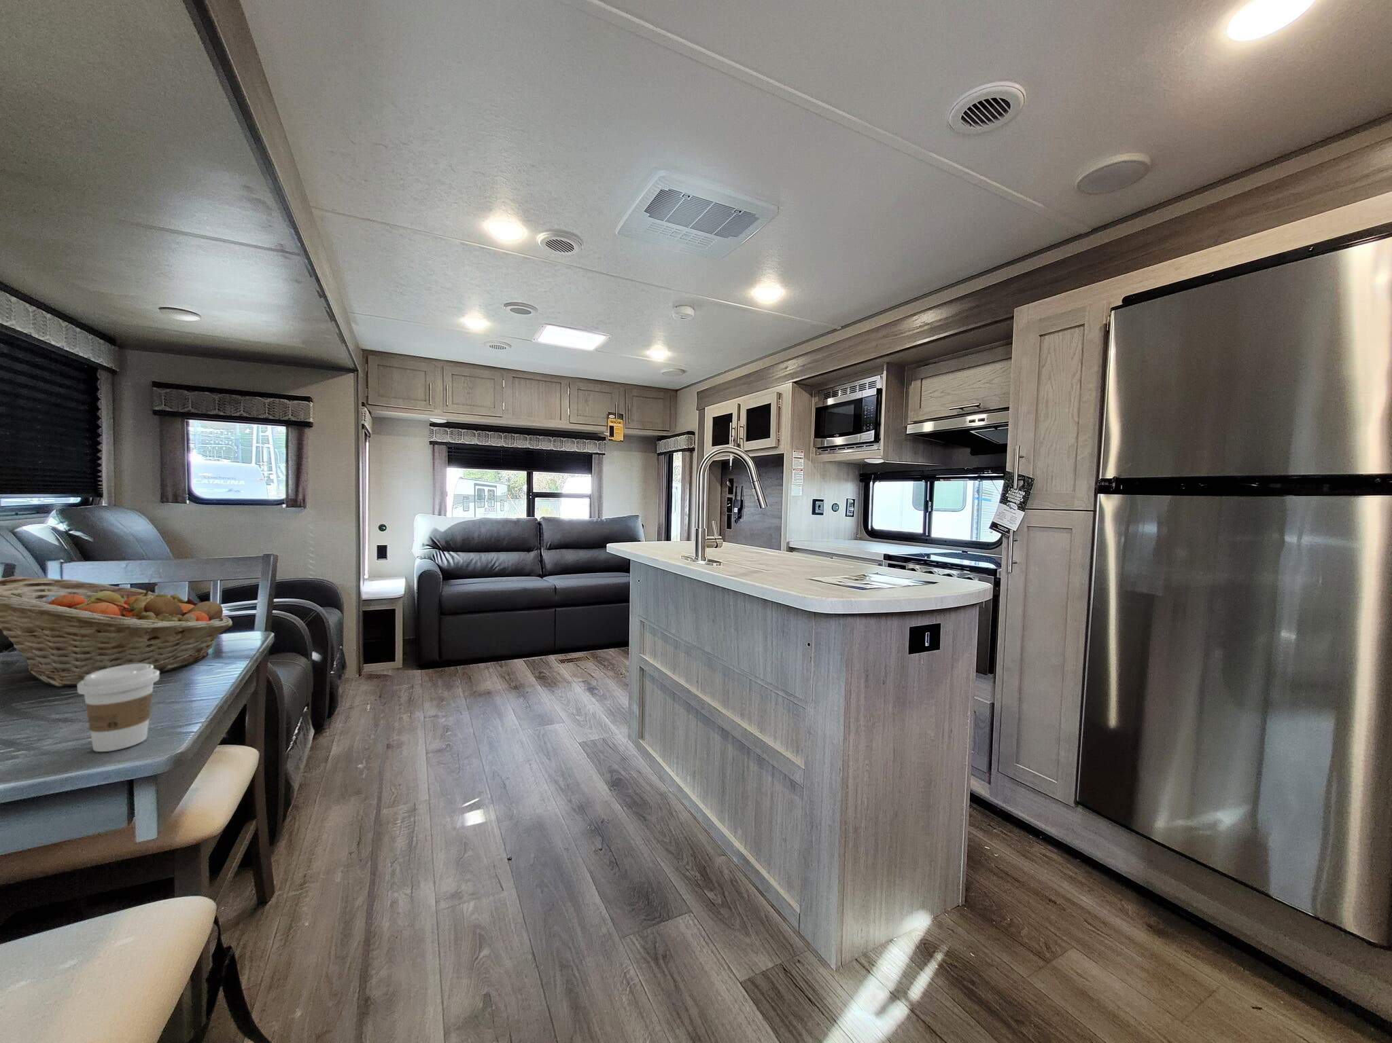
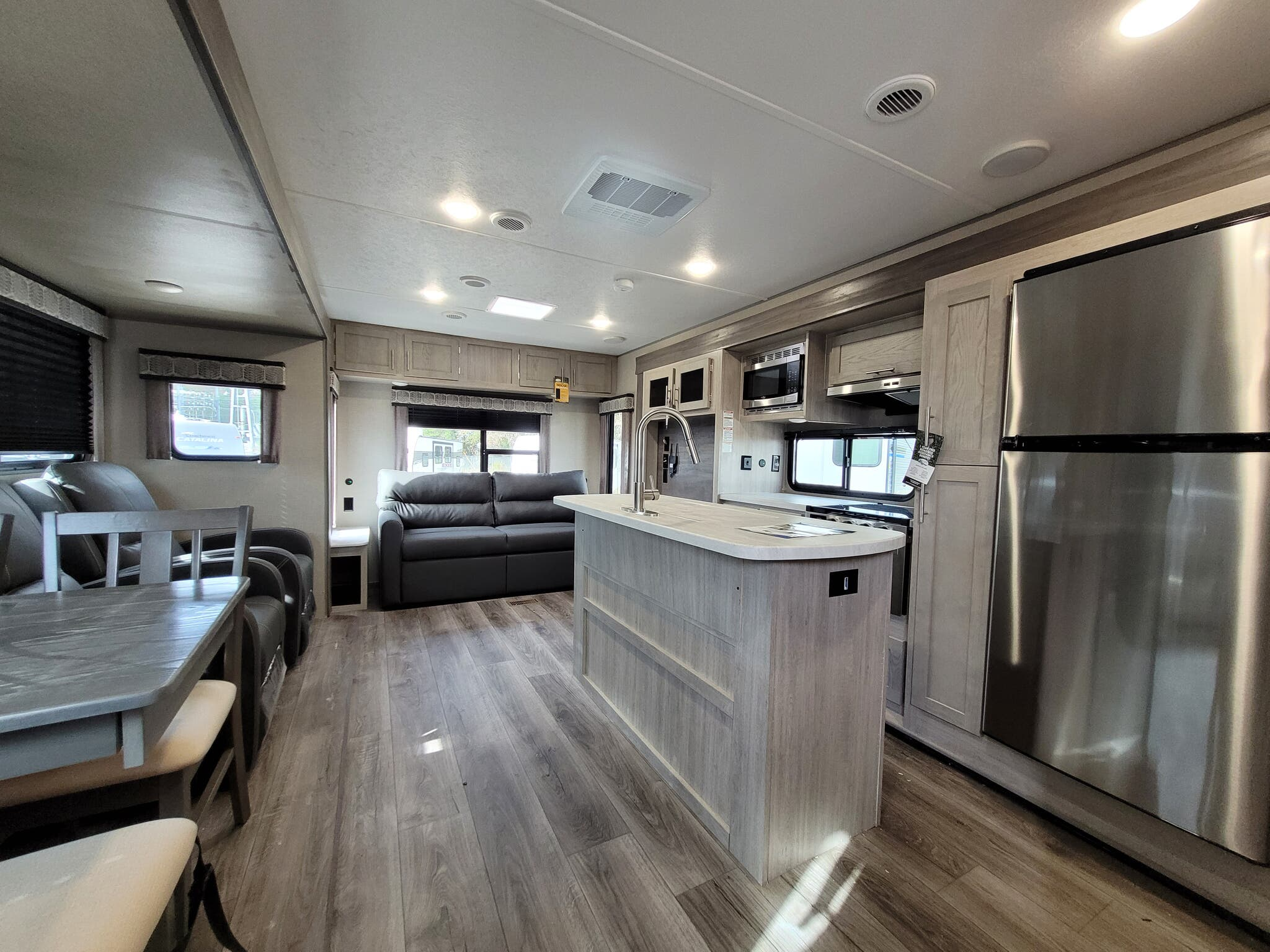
- coffee cup (119, 707)
- fruit basket (115, 619)
